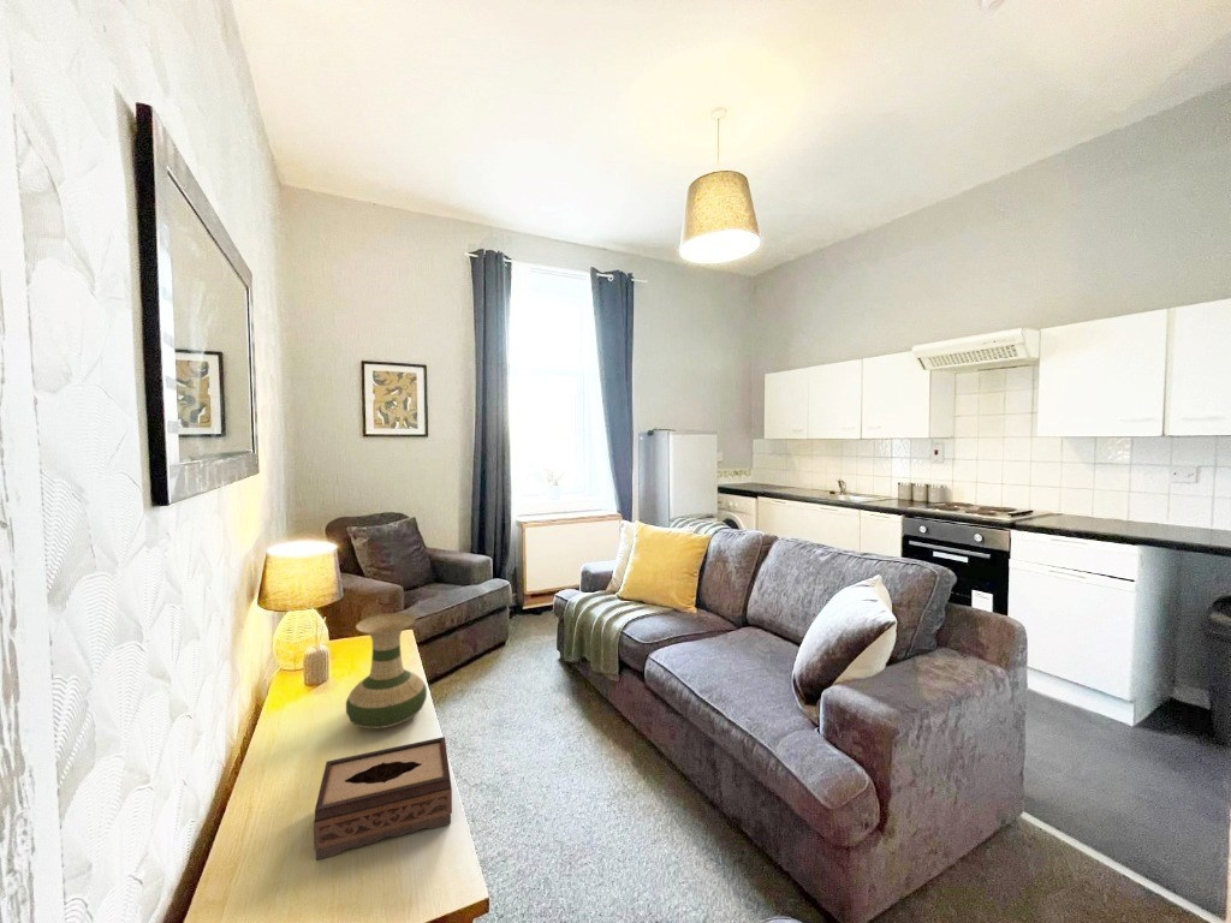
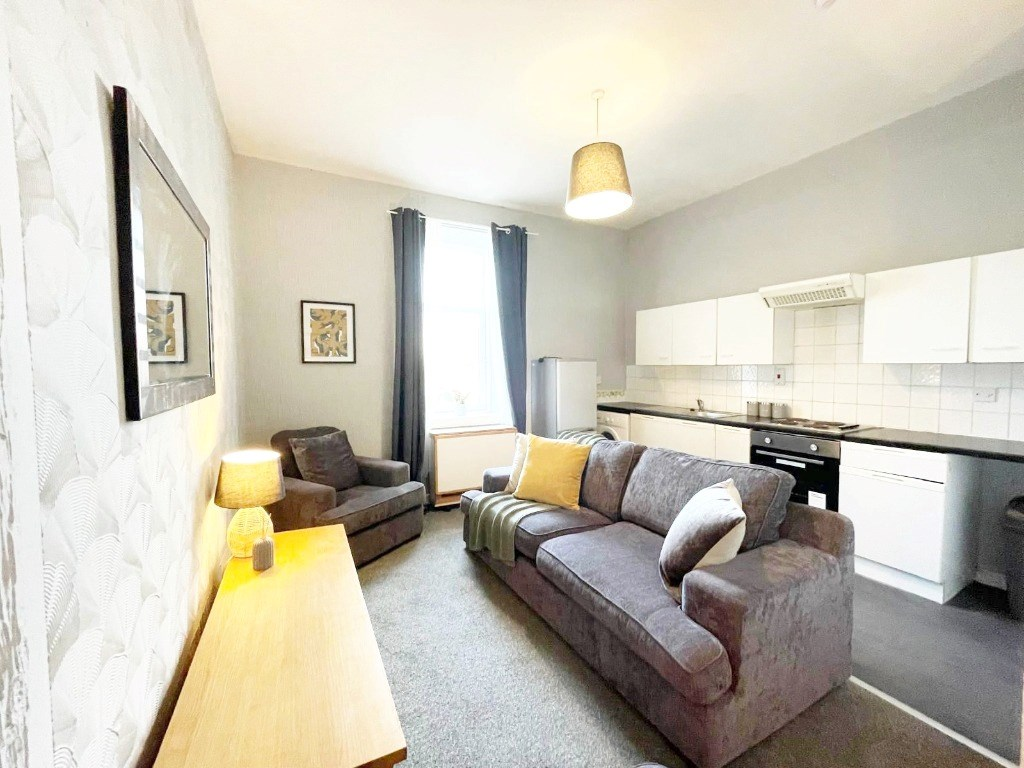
- vase (386, 669)
- tissue box (387, 791)
